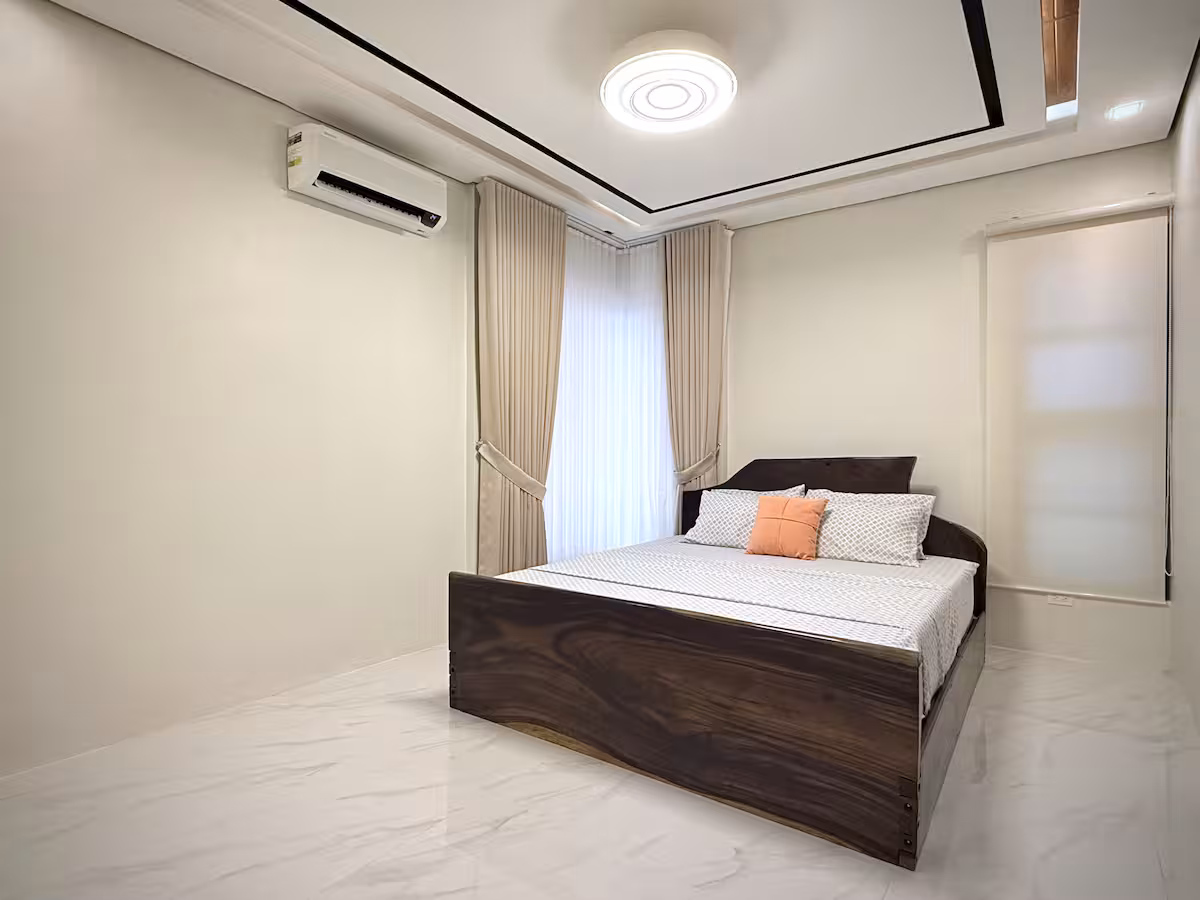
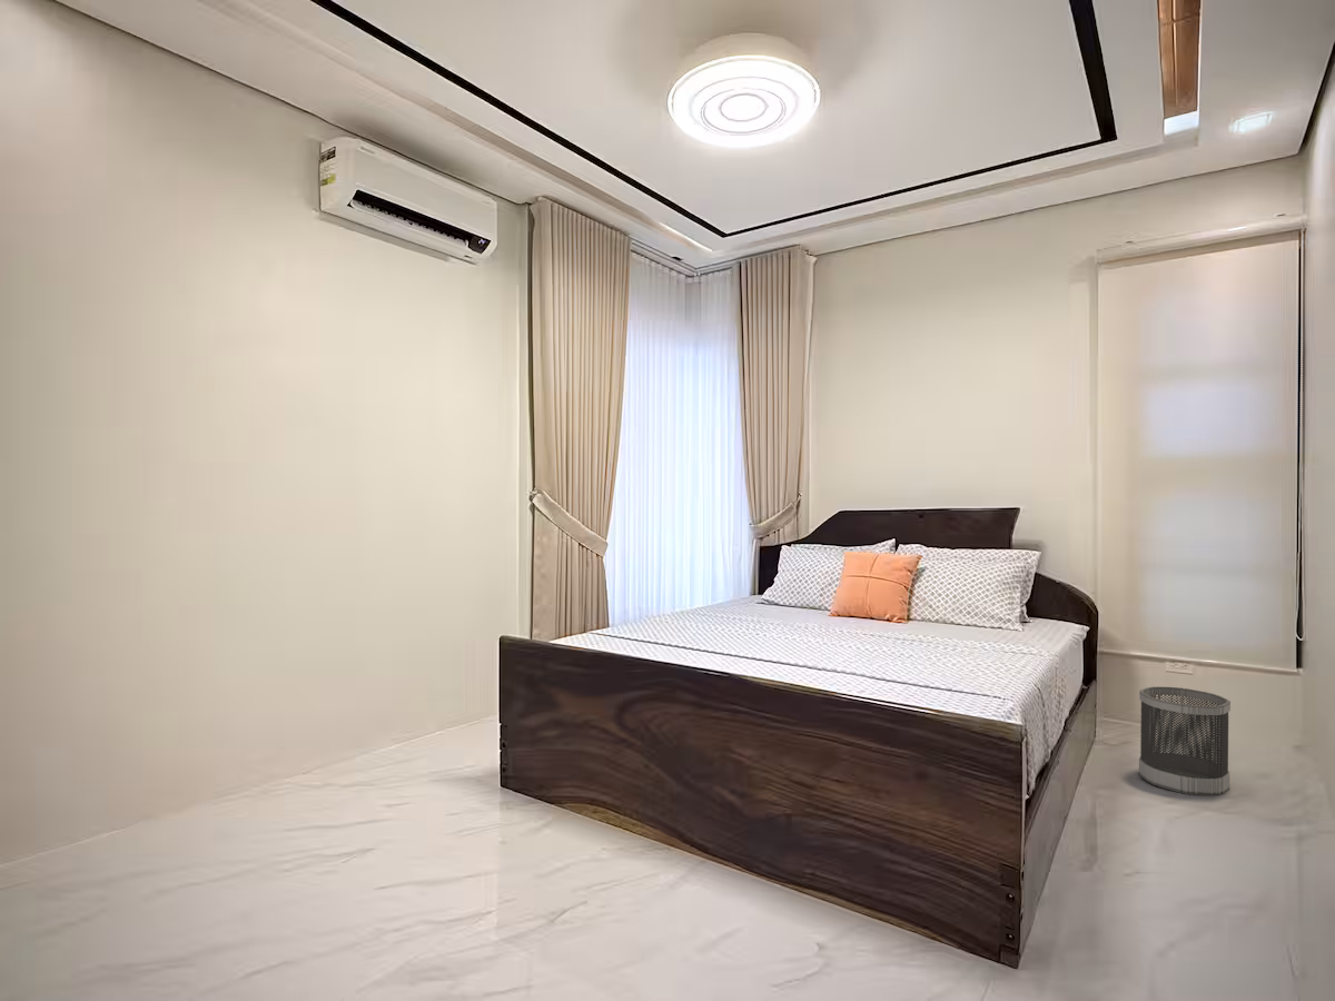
+ wastebasket (1183, 739)
